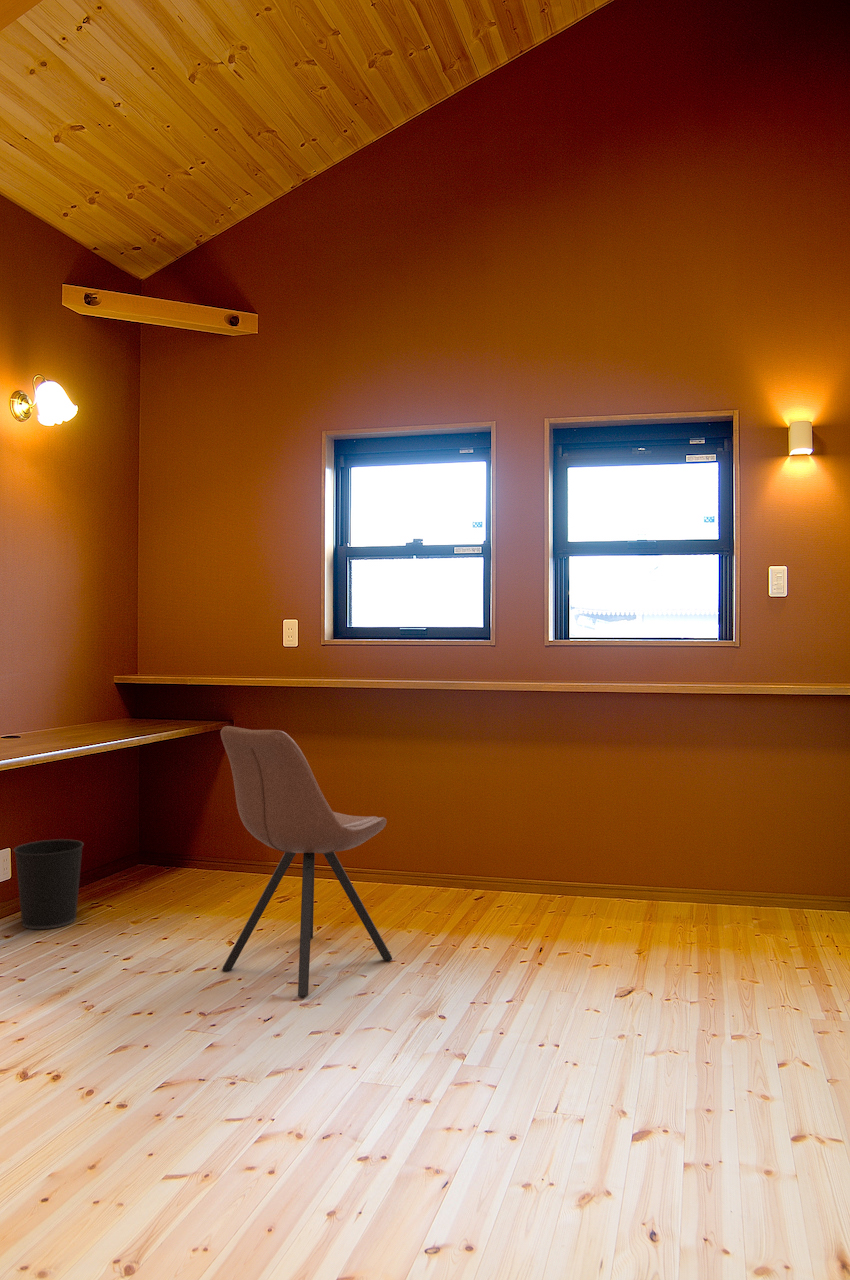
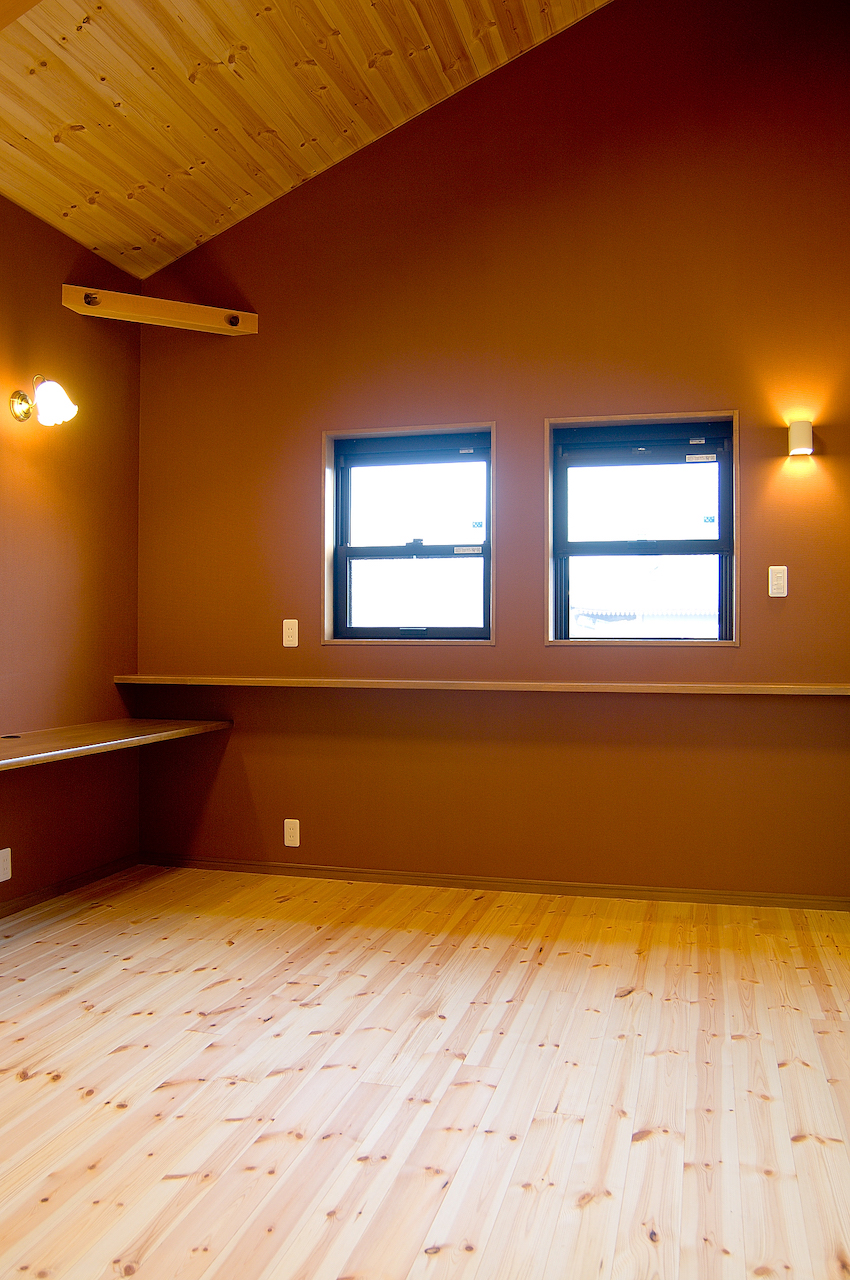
- chair (306, 843)
- wastebasket (49, 883)
